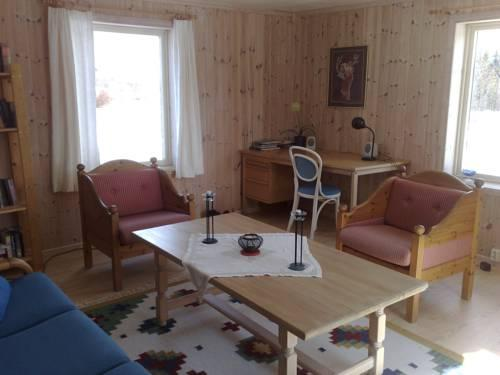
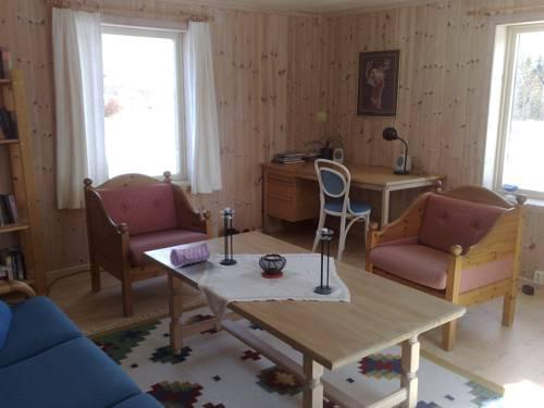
+ pencil case (190, 254)
